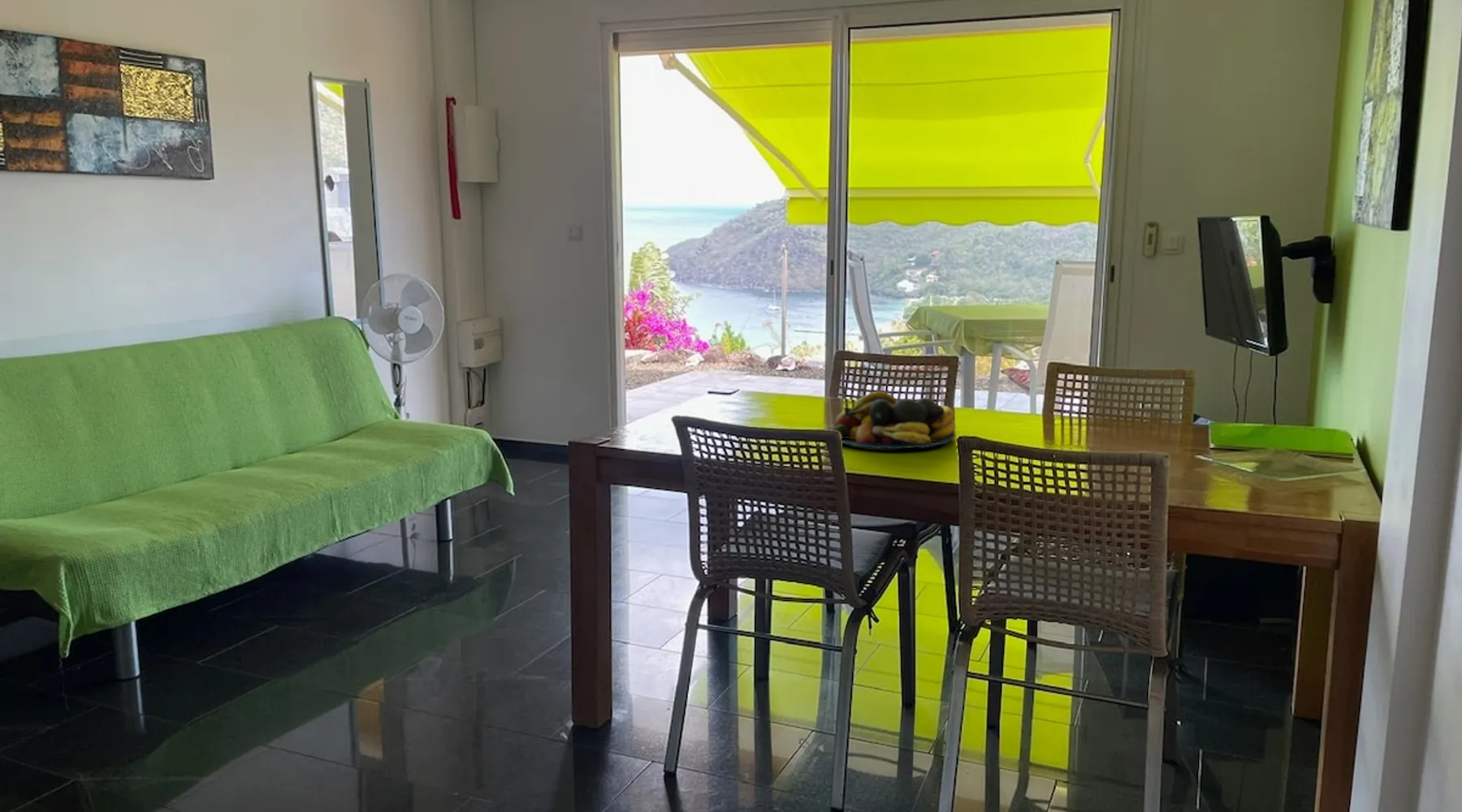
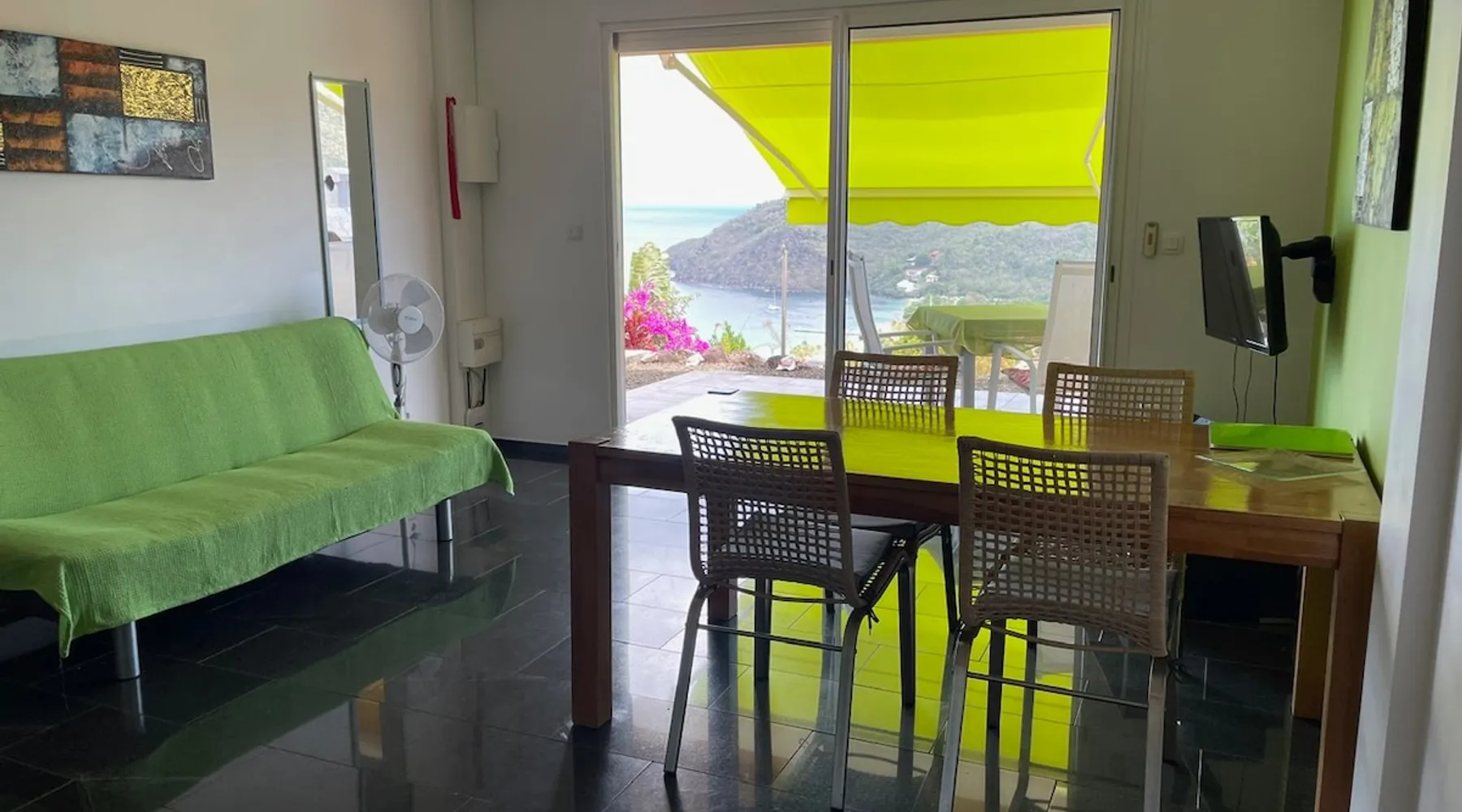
- fruit bowl (889, 414)
